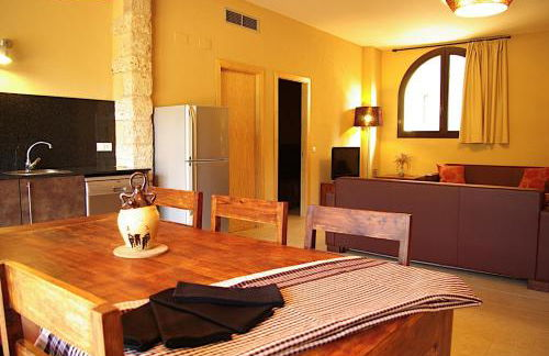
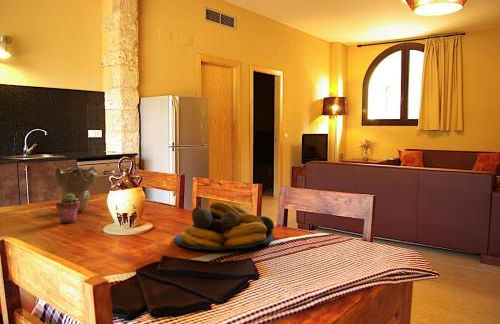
+ potted succulent (68, 207)
+ decorative bowl (75, 188)
+ fruit bowl (224, 220)
